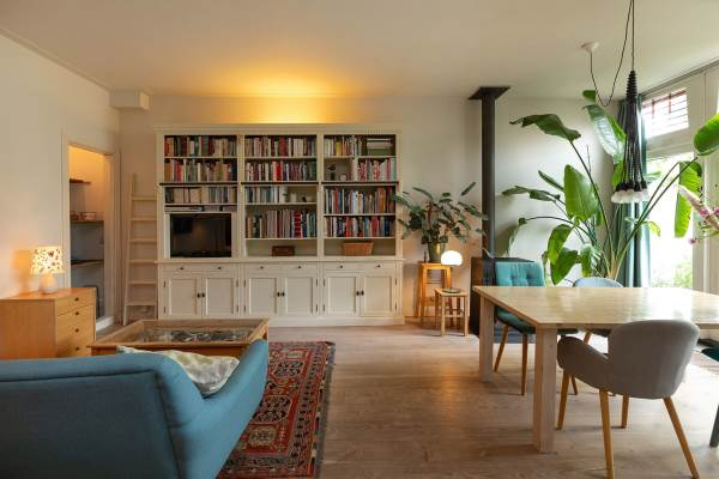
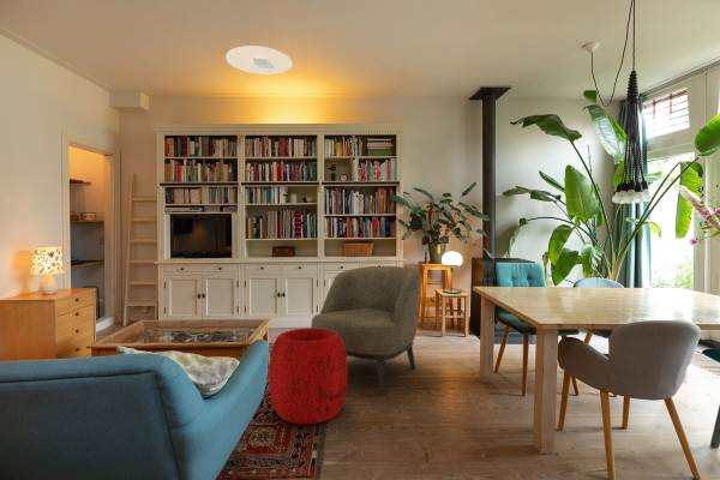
+ pouf (308, 372)
+ armchair (370, 319)
+ ceiling light (259, 58)
